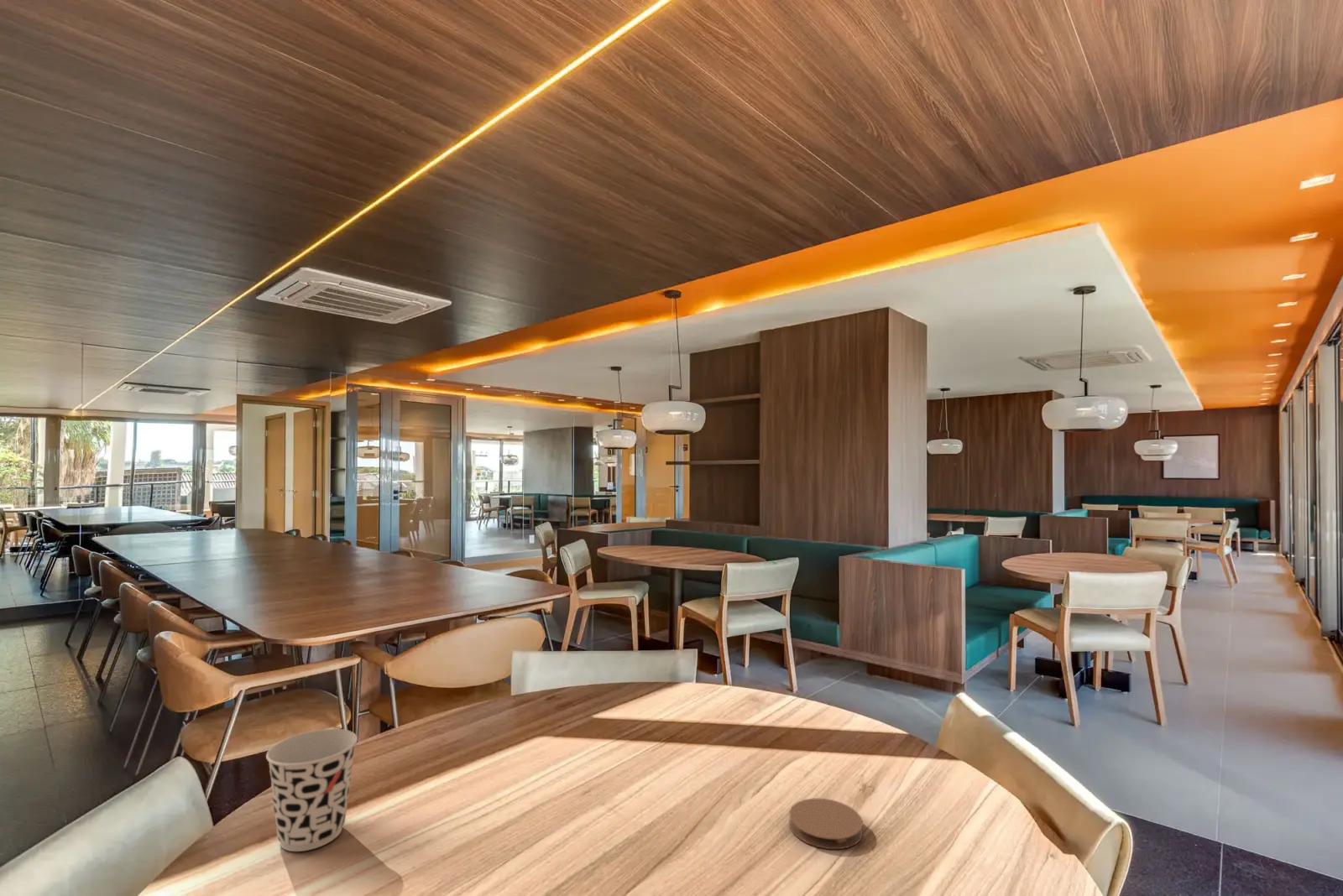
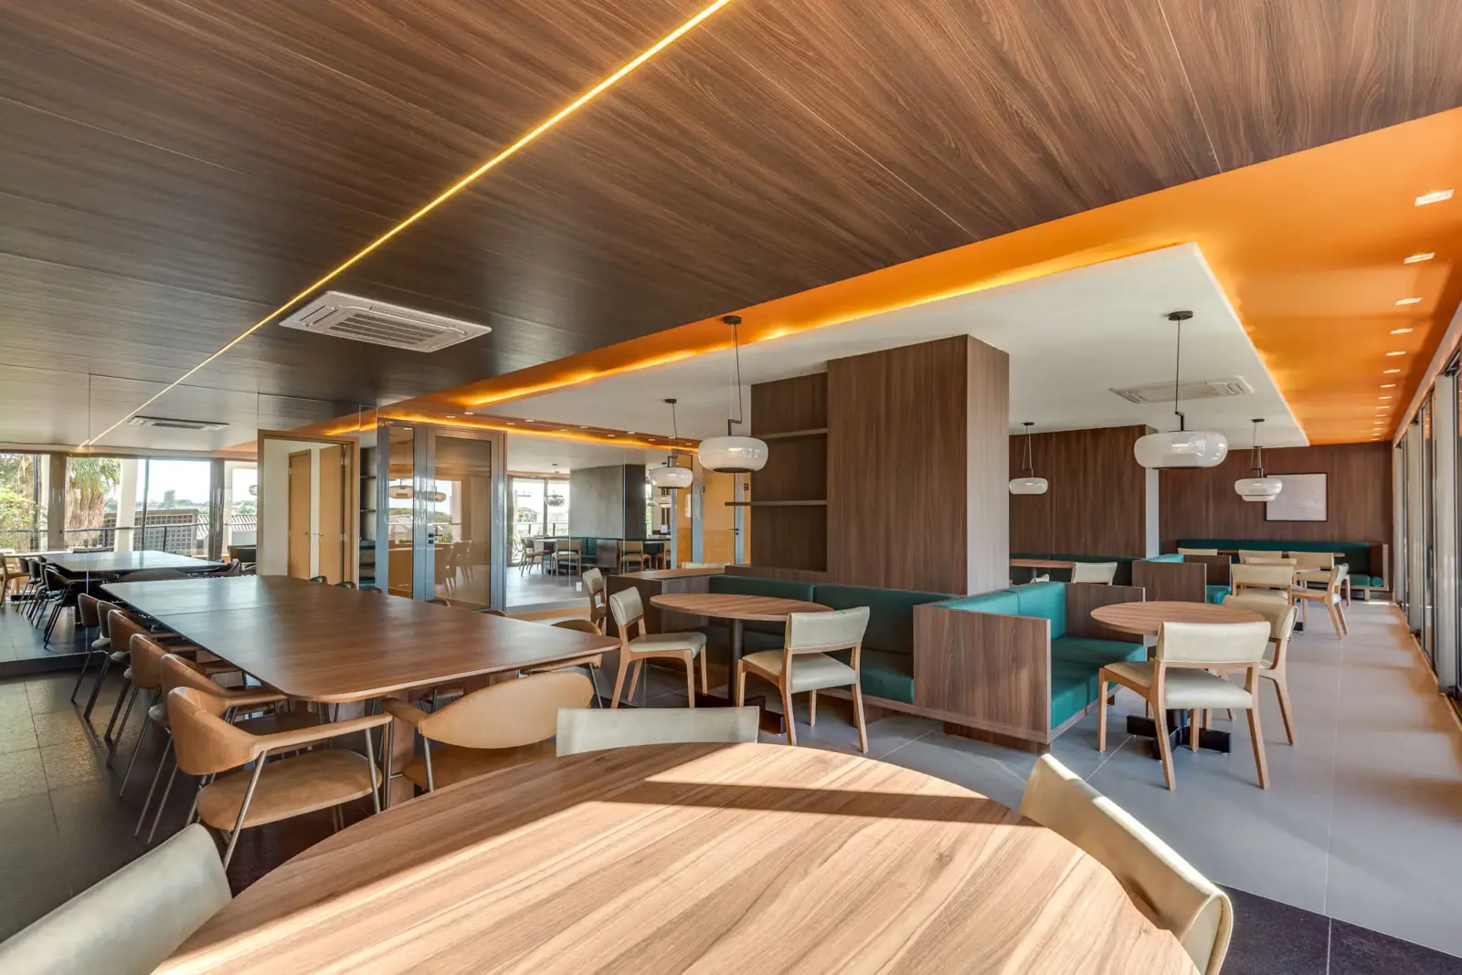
- coaster (825, 822)
- cup (312, 789)
